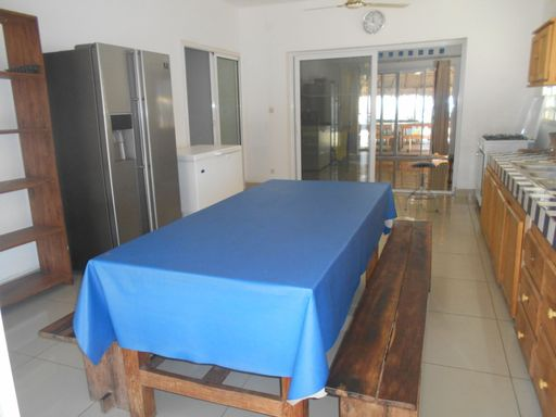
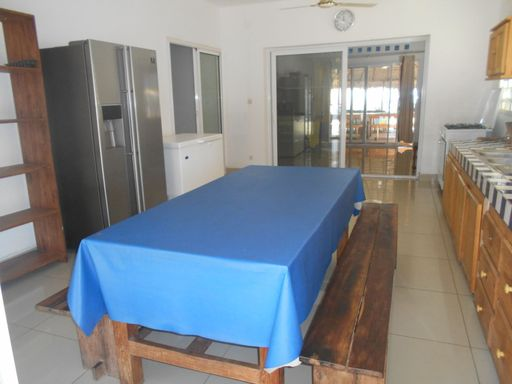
- stool (424, 185)
